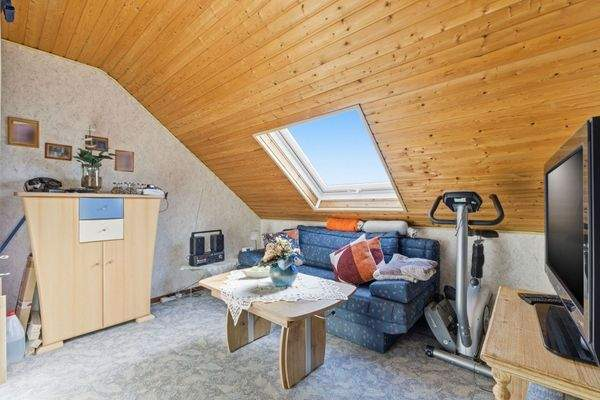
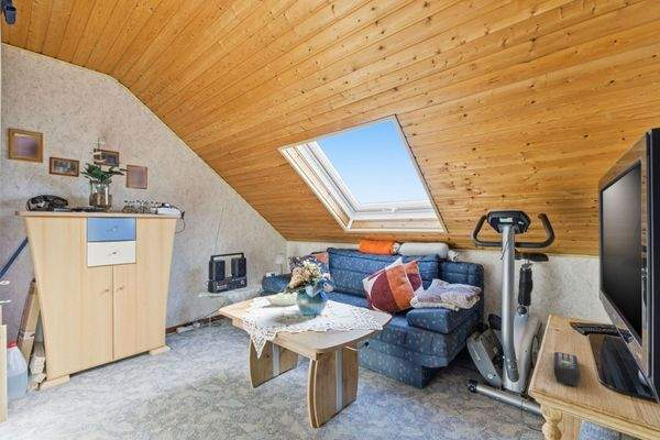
+ remote control (565, 365)
